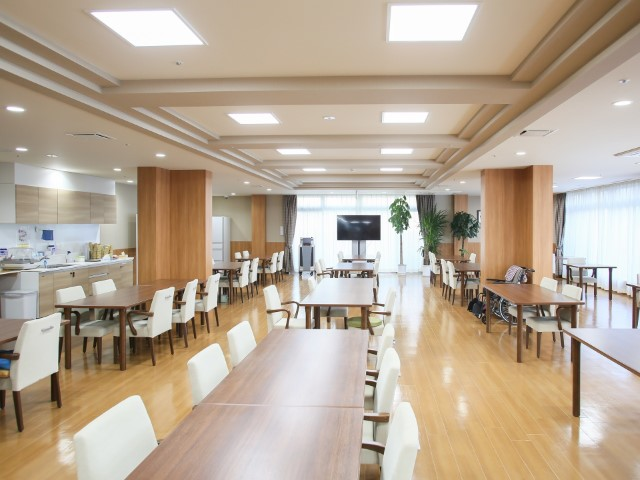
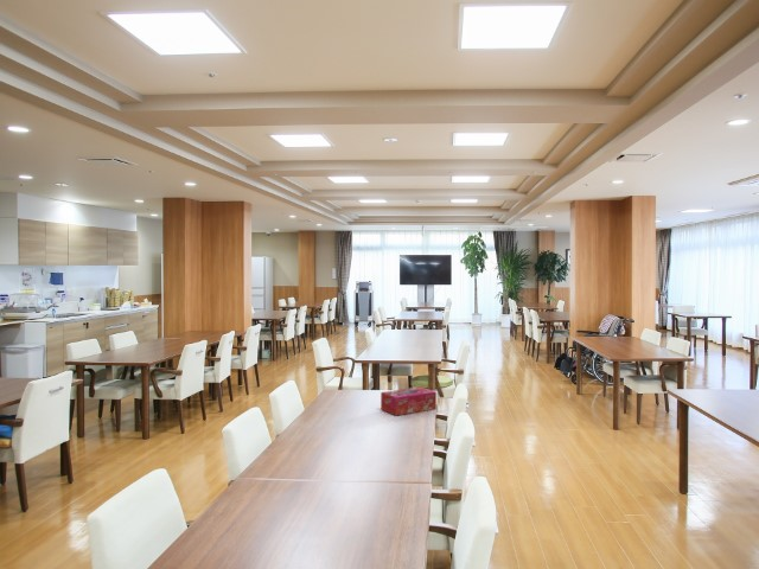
+ tissue box (408, 399)
